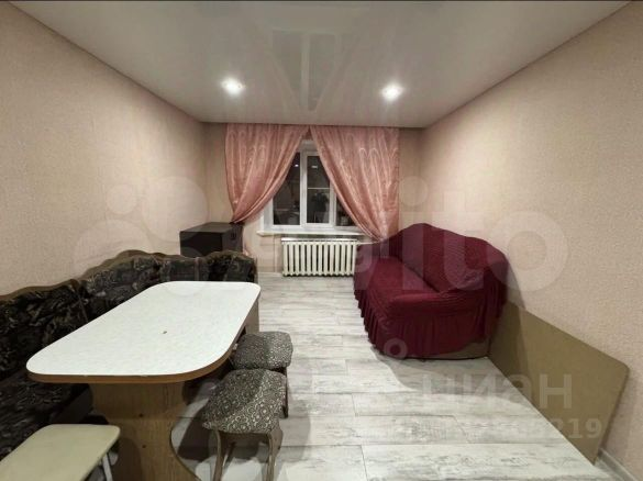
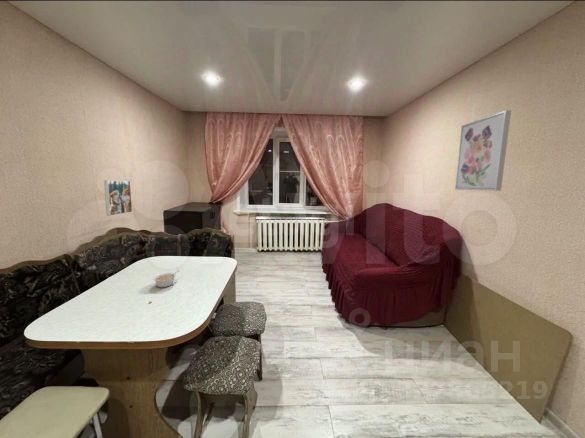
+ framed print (119, 197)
+ legume (165, 279)
+ wall art (479, 155)
